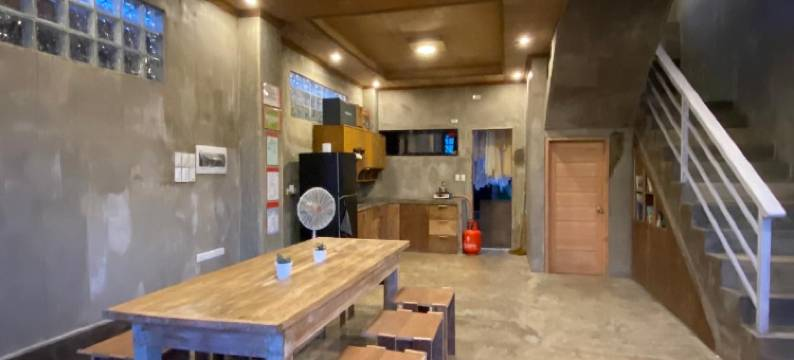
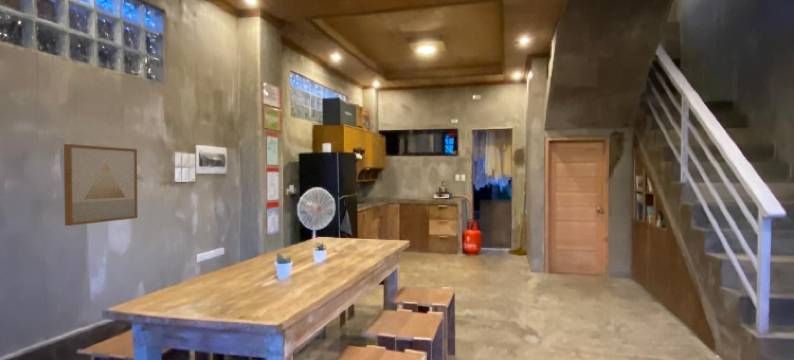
+ wall art (103, 184)
